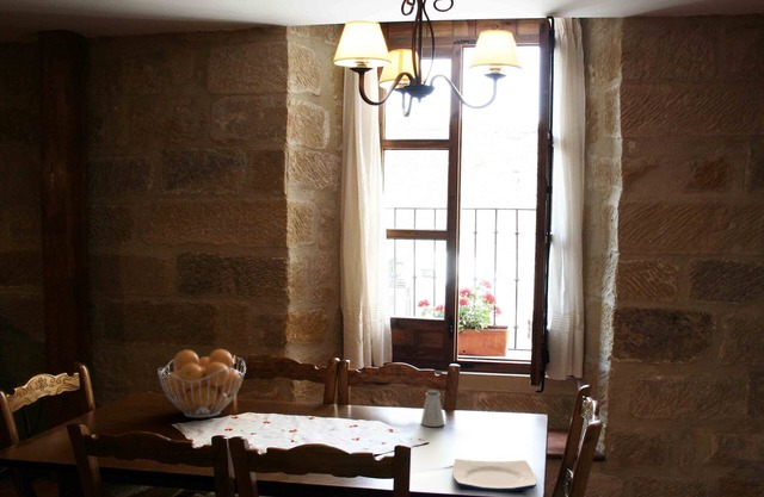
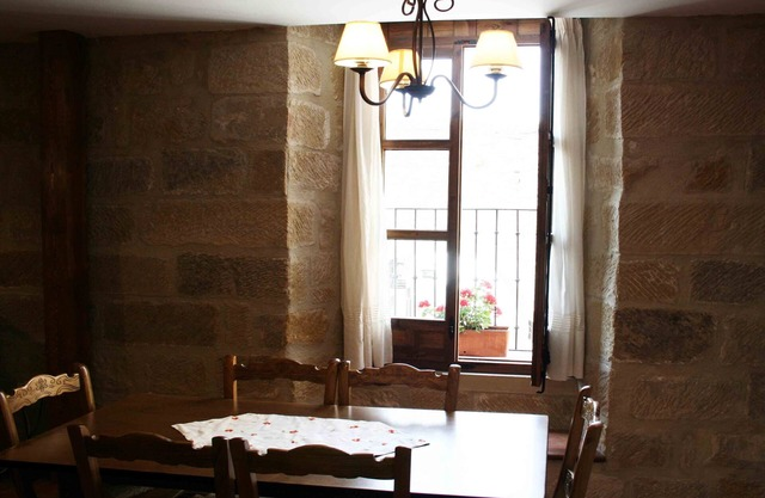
- saltshaker (432, 406)
- fruit basket (202, 381)
- plate (493, 476)
